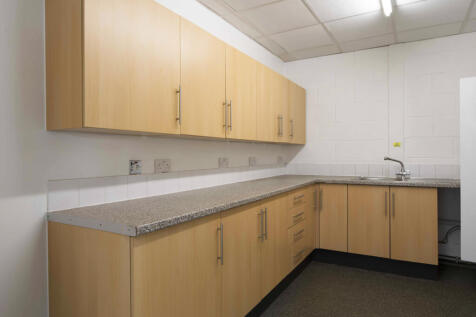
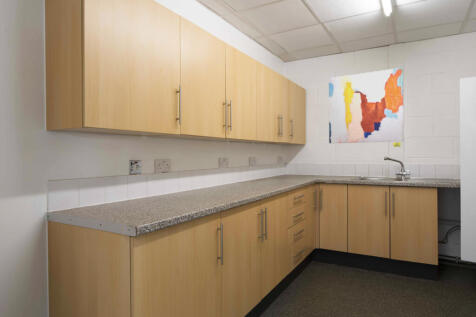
+ wall art (363, 107)
